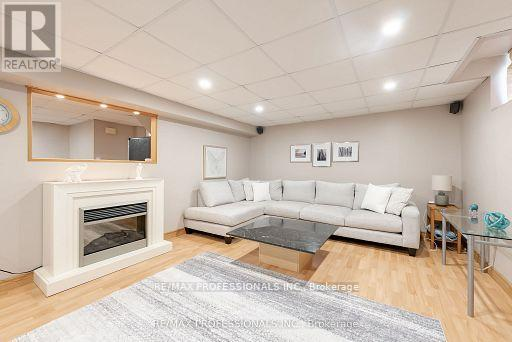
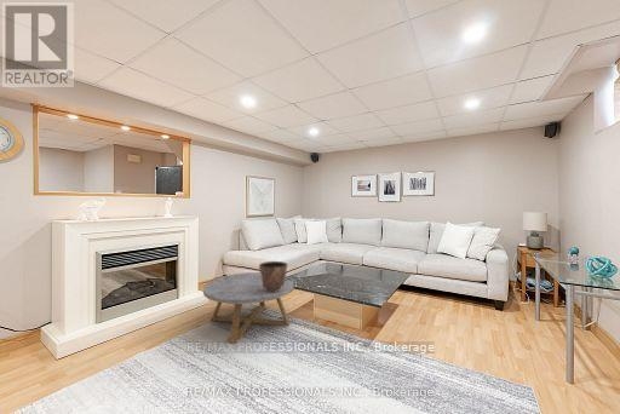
+ coffee table (249, 303)
+ ceramic pot (272, 277)
